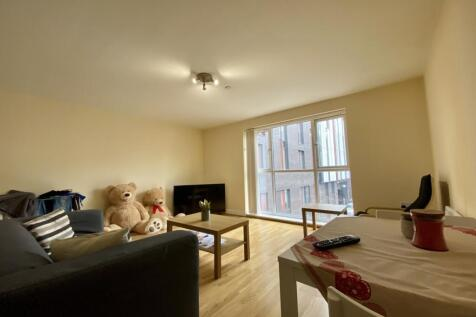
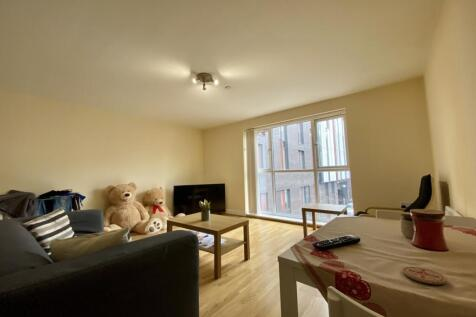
+ coaster (423, 274)
